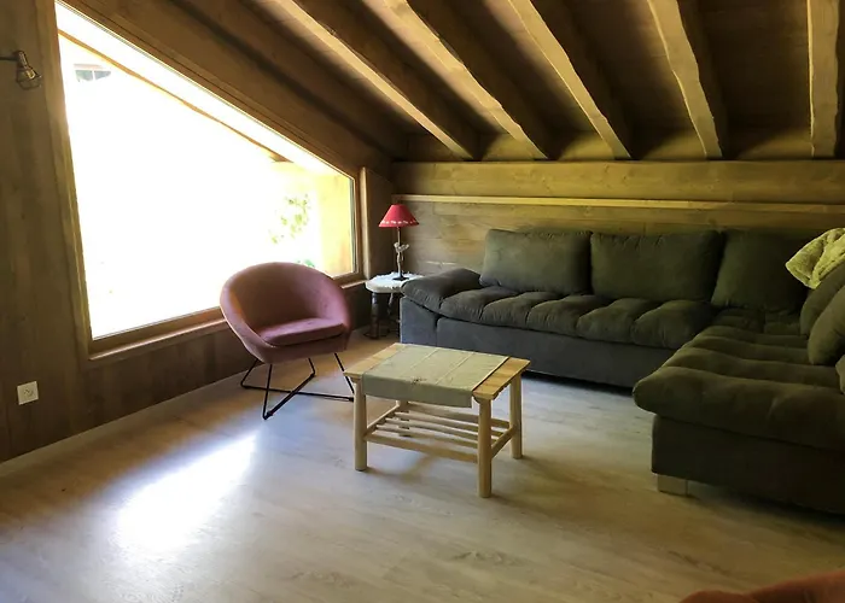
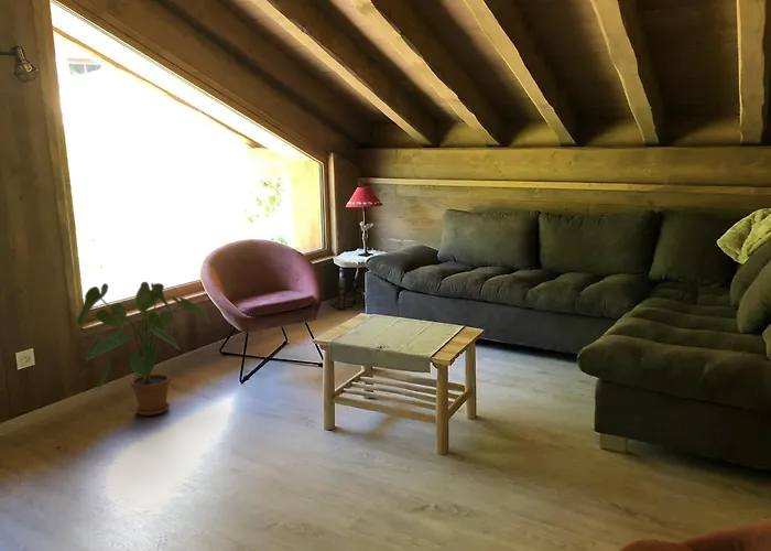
+ house plant (144, 344)
